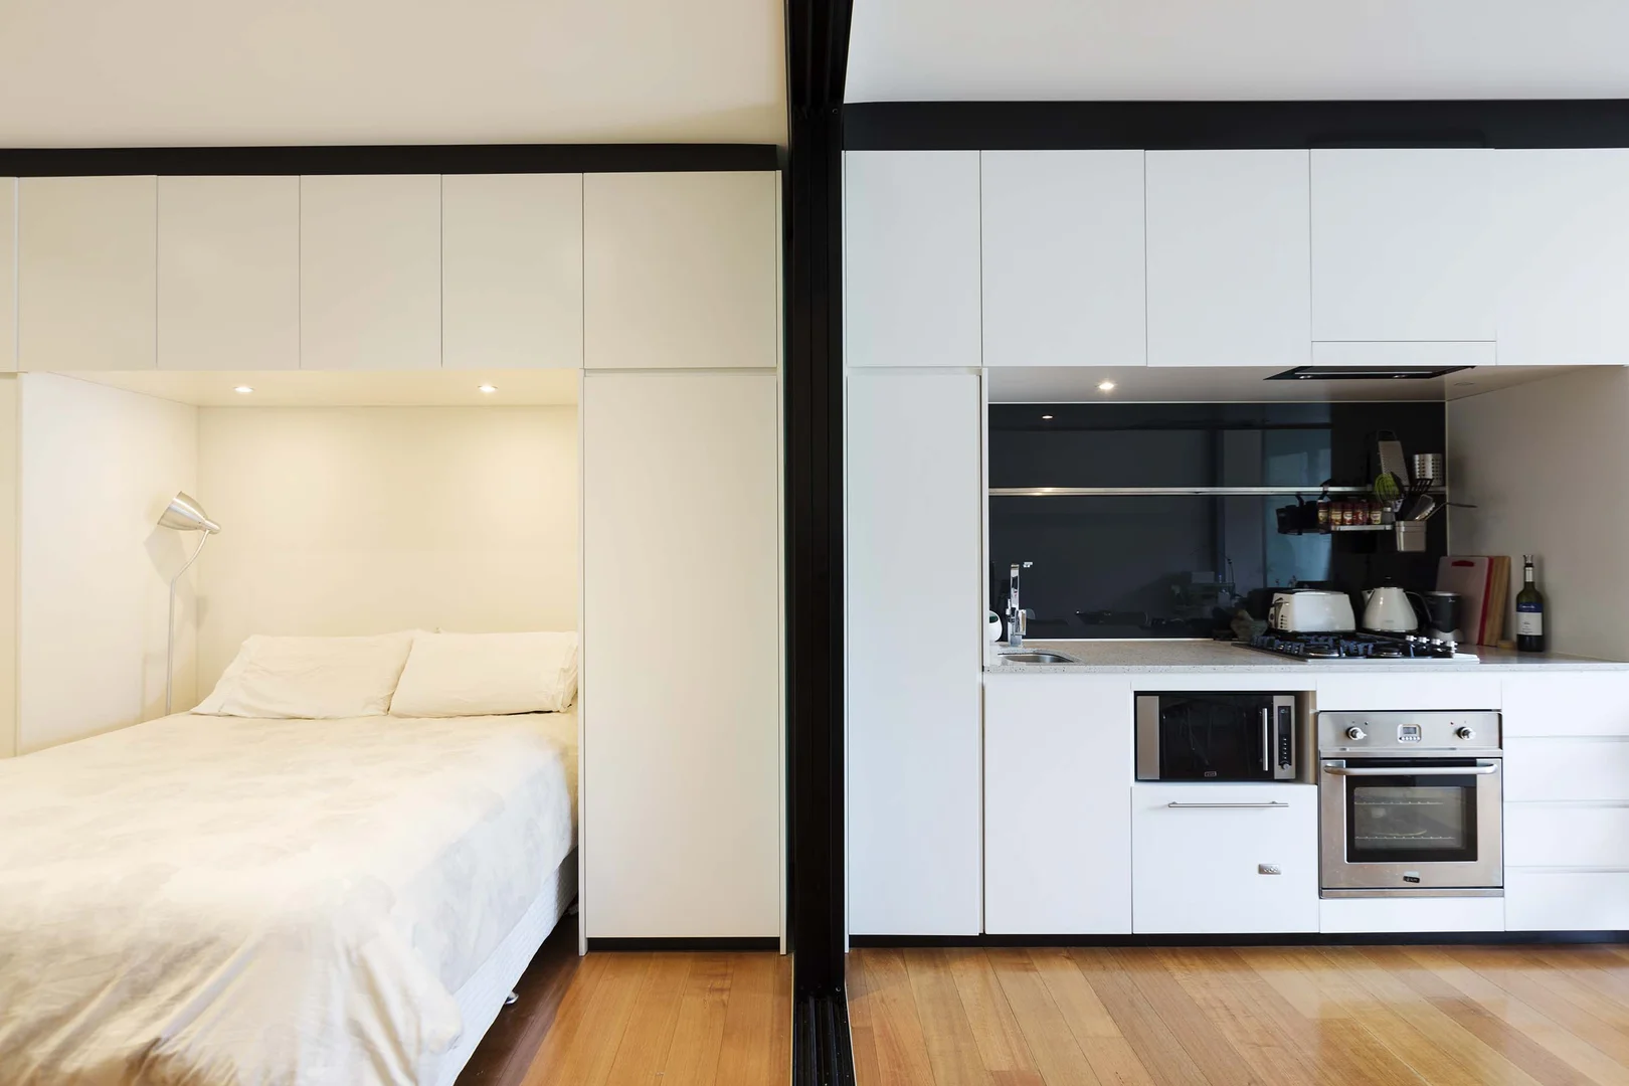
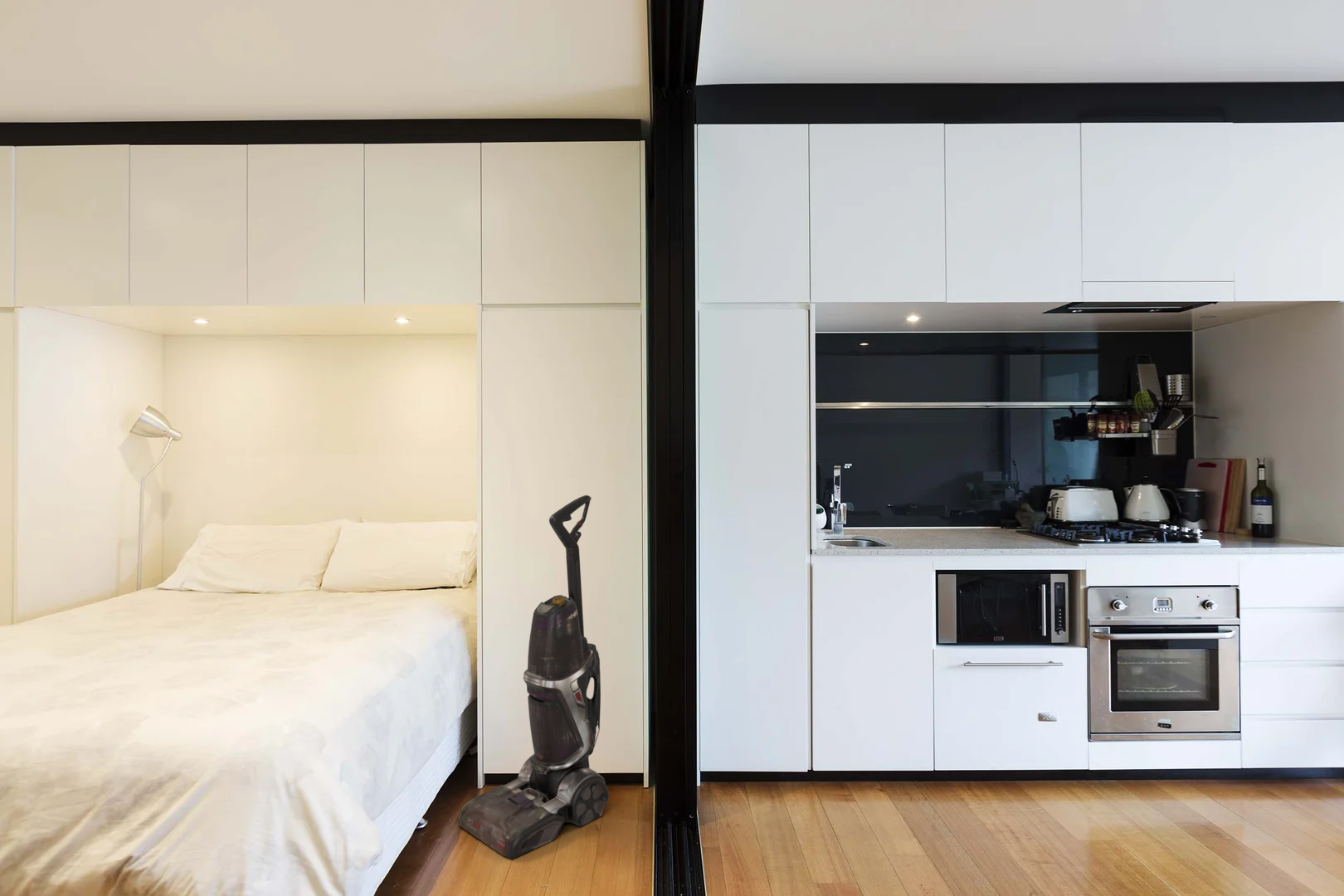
+ vacuum cleaner (534, 658)
